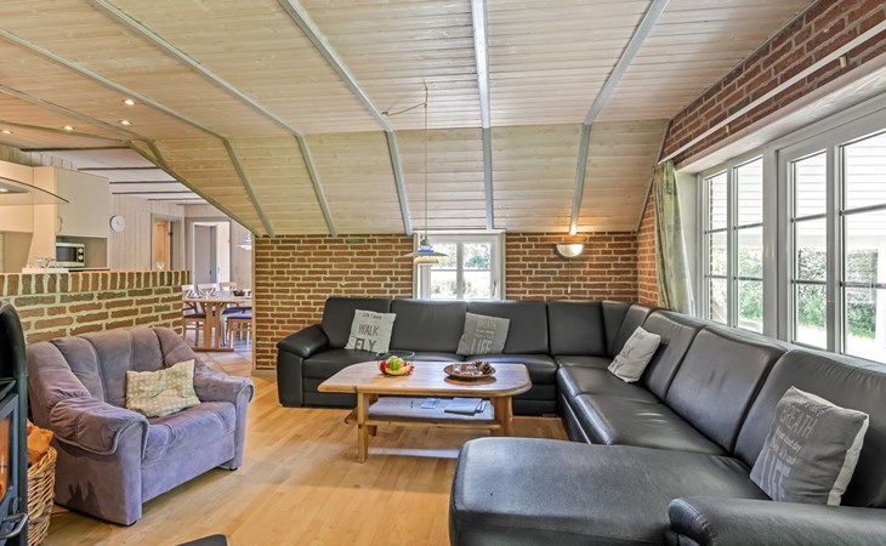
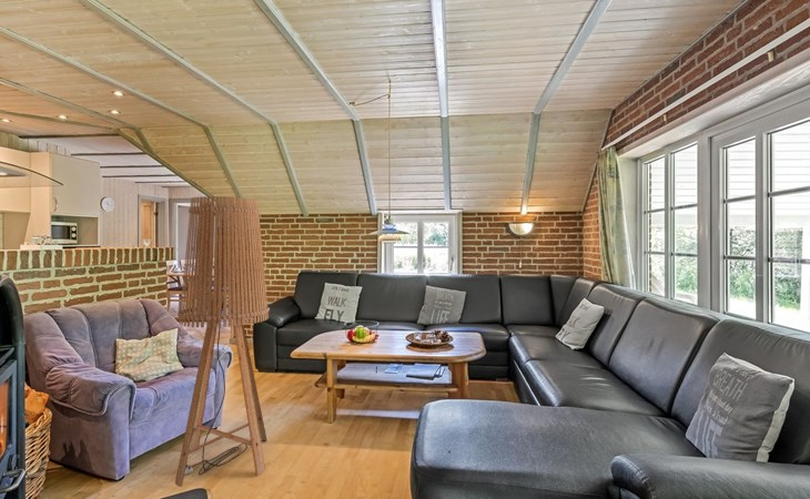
+ floor lamp (225, 326)
